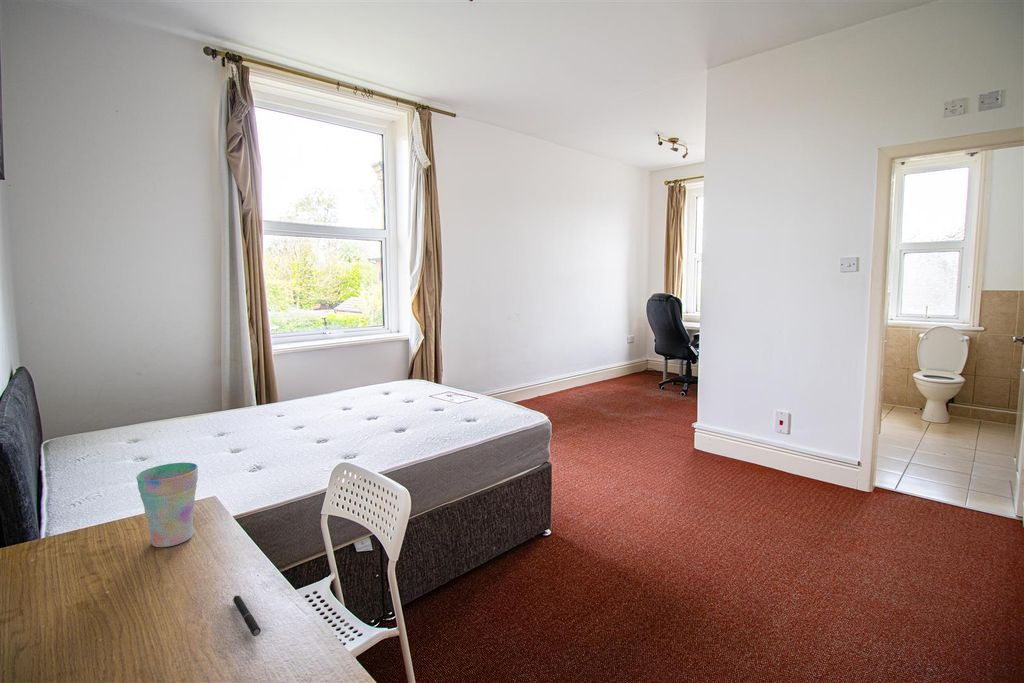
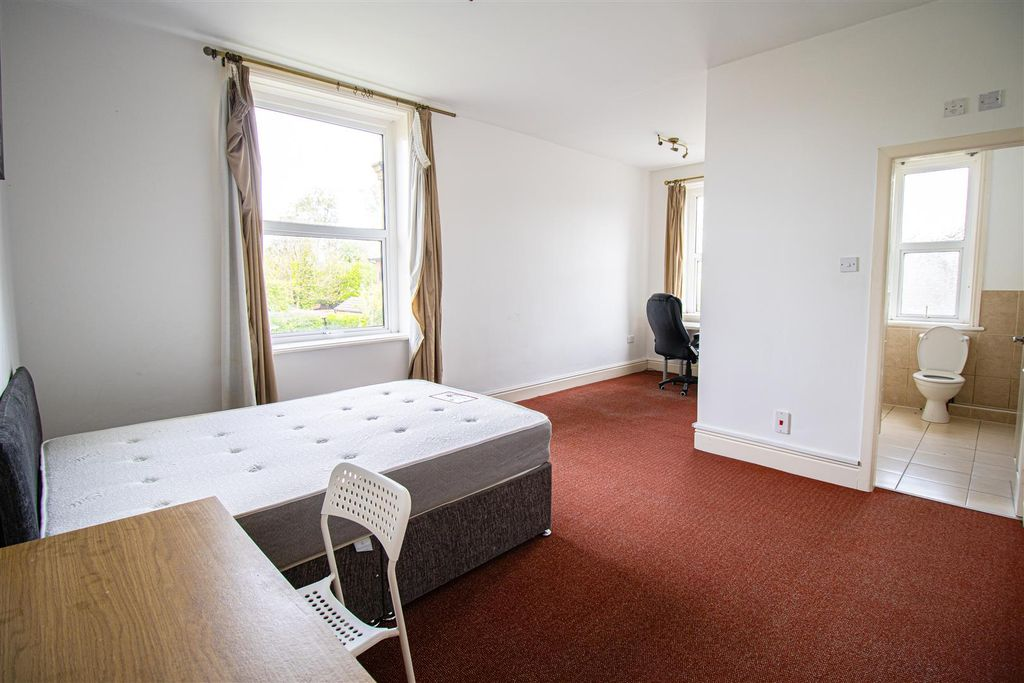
- pen (245, 612)
- cup (170, 505)
